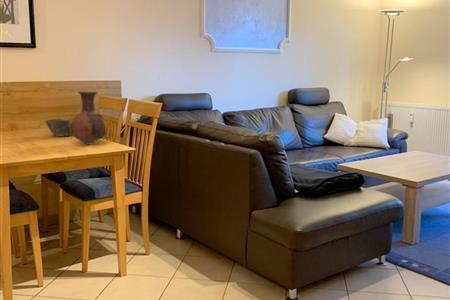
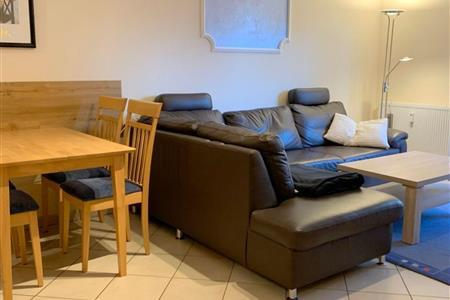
- bowl (60, 127)
- vase (87, 118)
